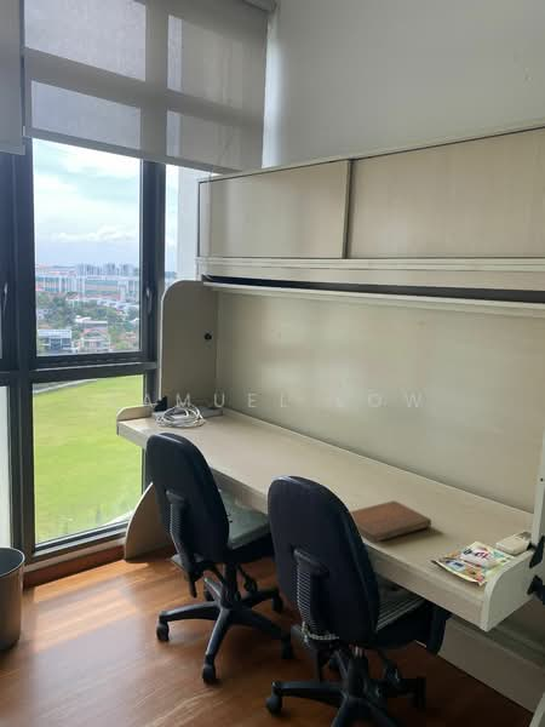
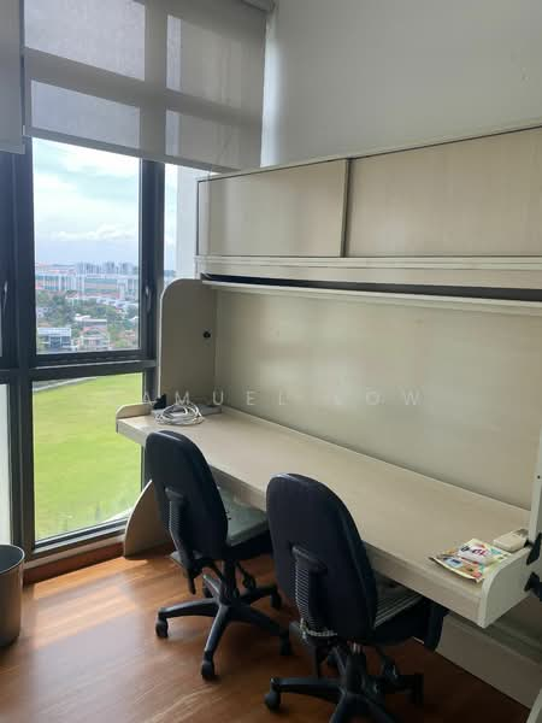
- notebook (384, 520)
